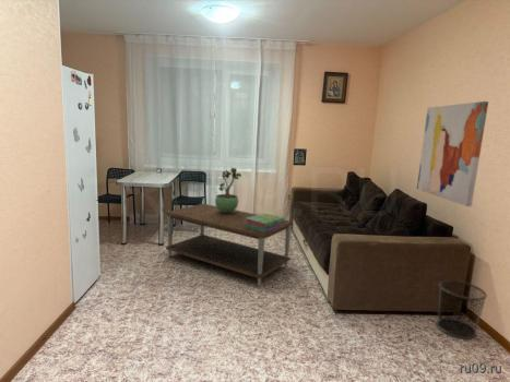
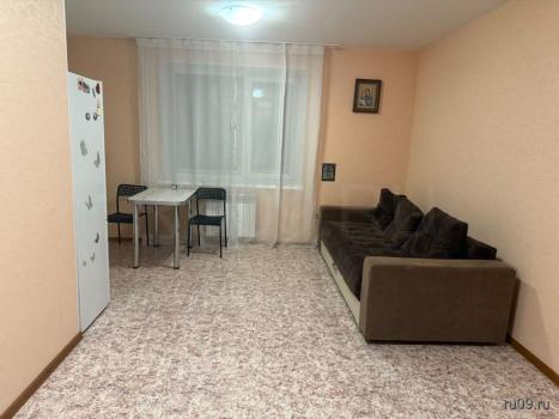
- stack of books (264, 222)
- potted plant (227, 189)
- coffee table (226, 240)
- wall art (447, 152)
- waste bin (459, 309)
